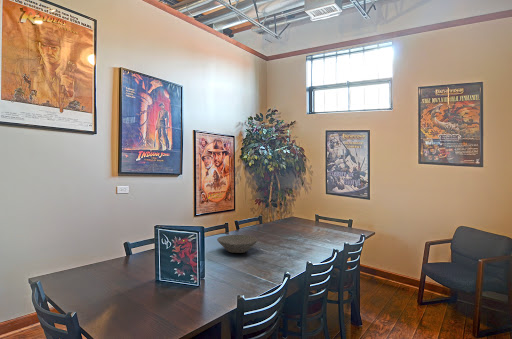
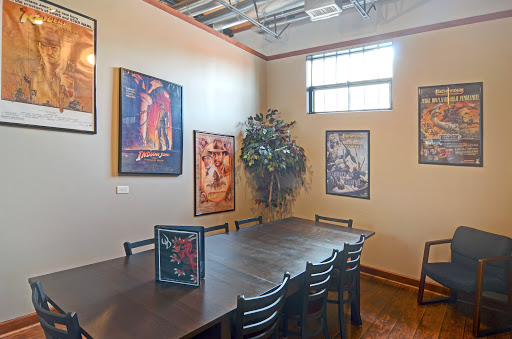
- bowl (237, 244)
